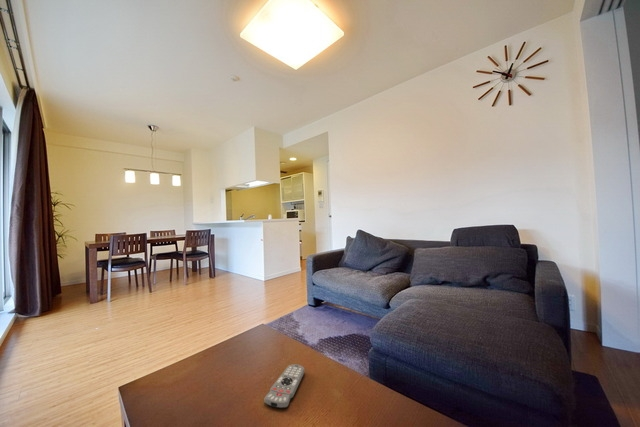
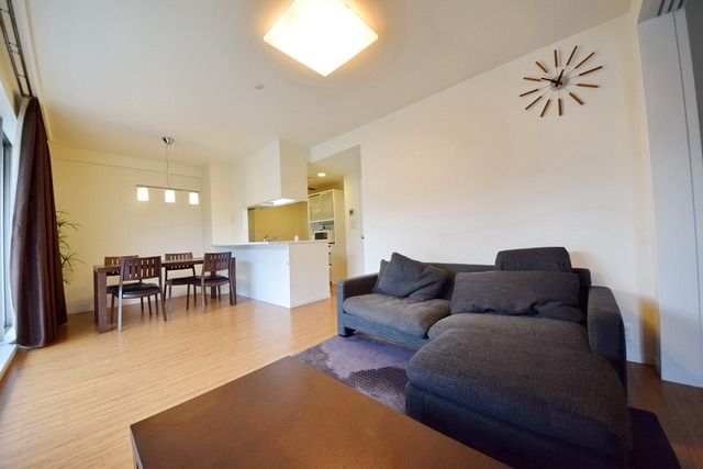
- remote control (287, 383)
